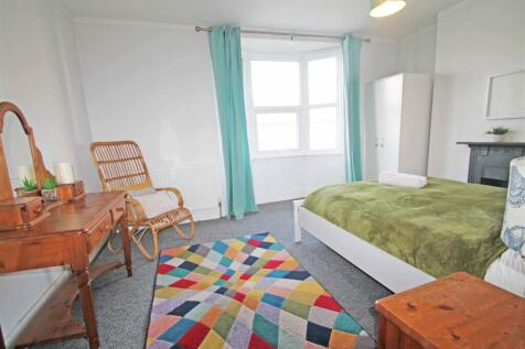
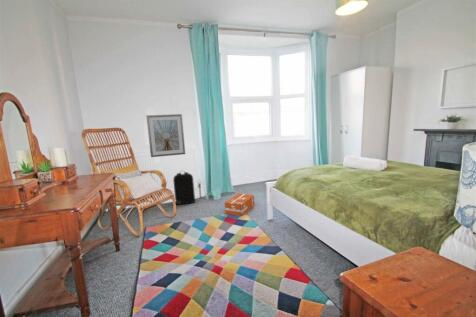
+ backpack (183, 186)
+ cardboard box (240, 204)
+ picture frame (166, 135)
